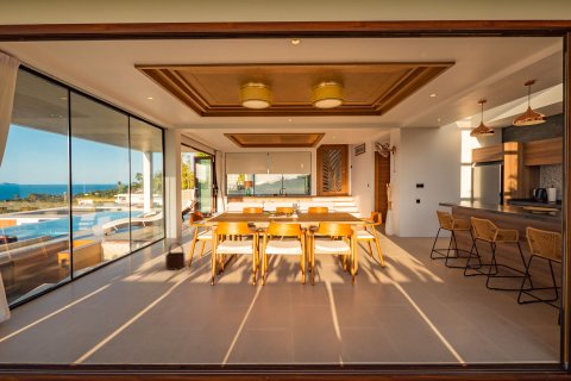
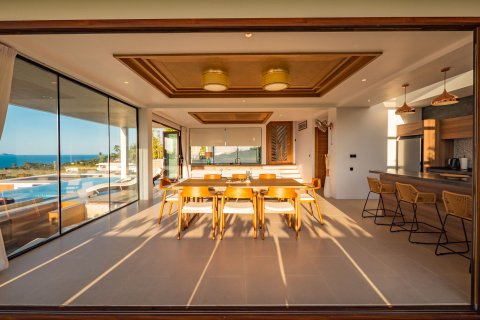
- wooden bucket (175, 255)
